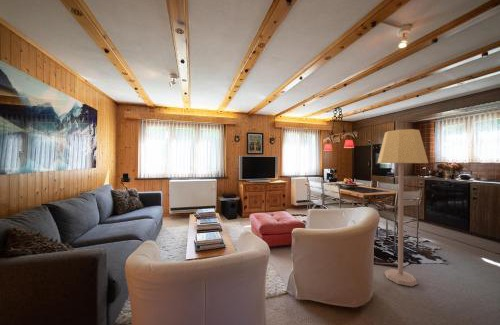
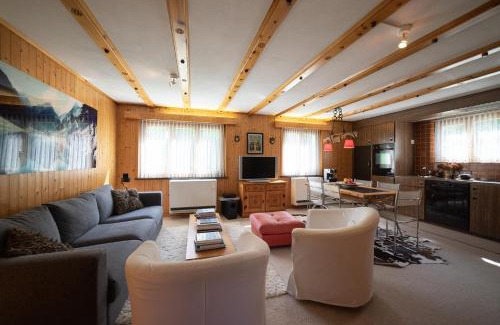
- lamp (400, 204)
